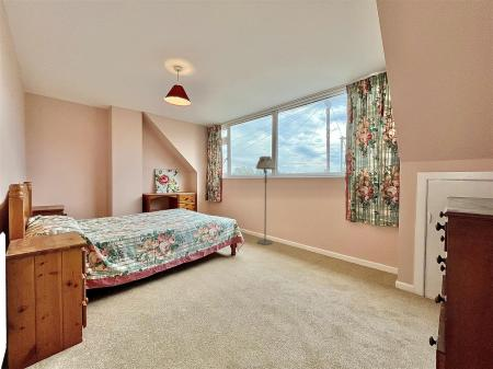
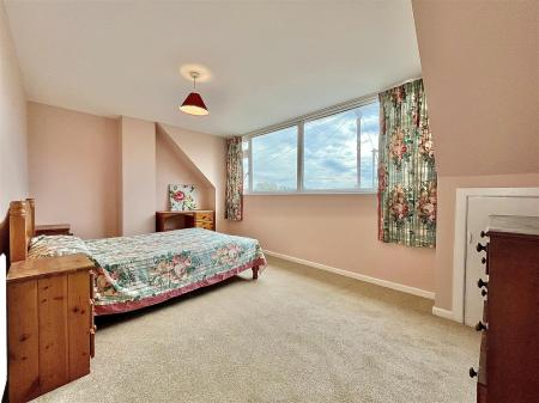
- floor lamp (265, 199)
